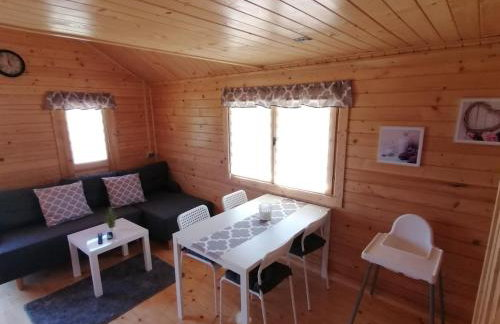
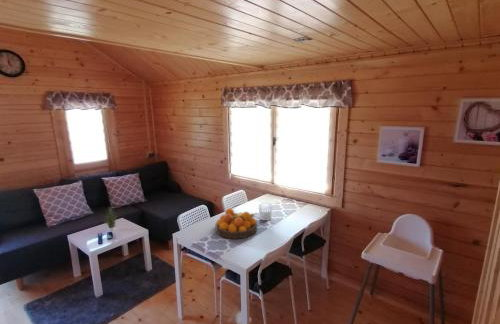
+ fruit bowl (236, 220)
